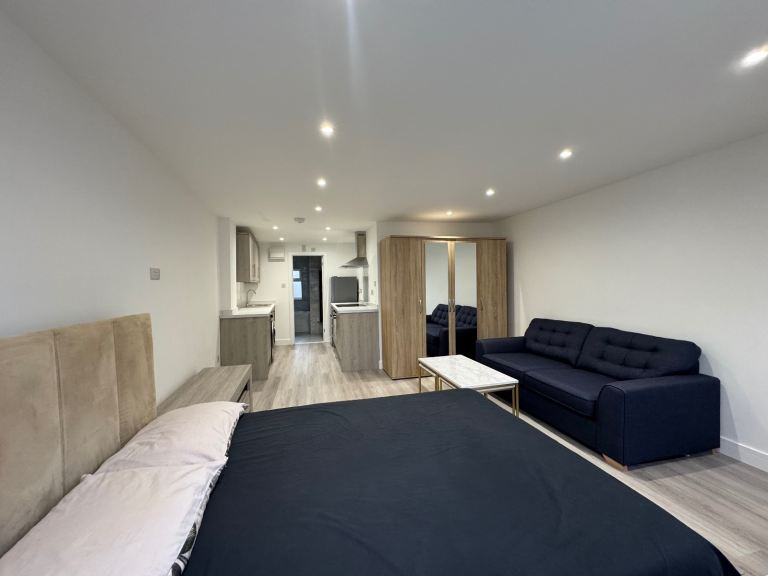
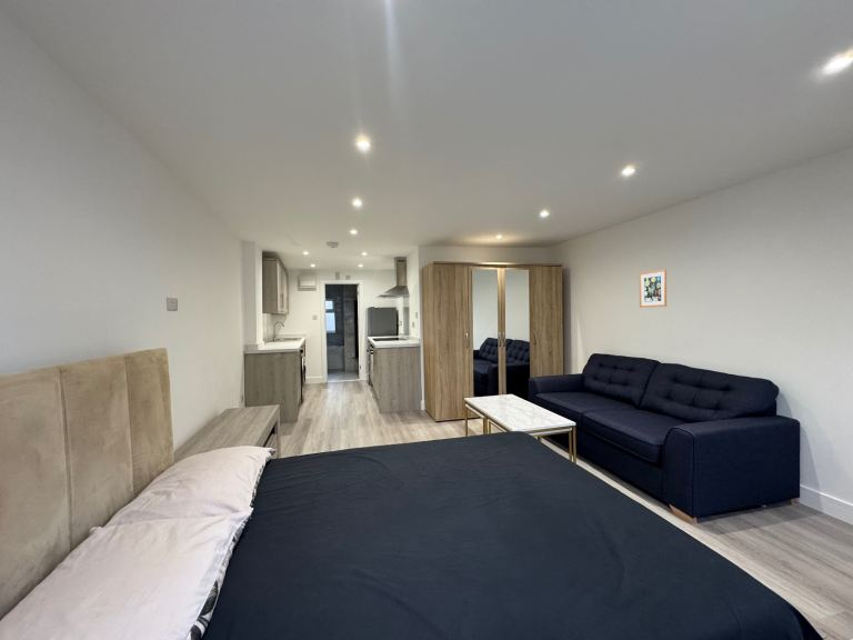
+ wall art (652, 289)
